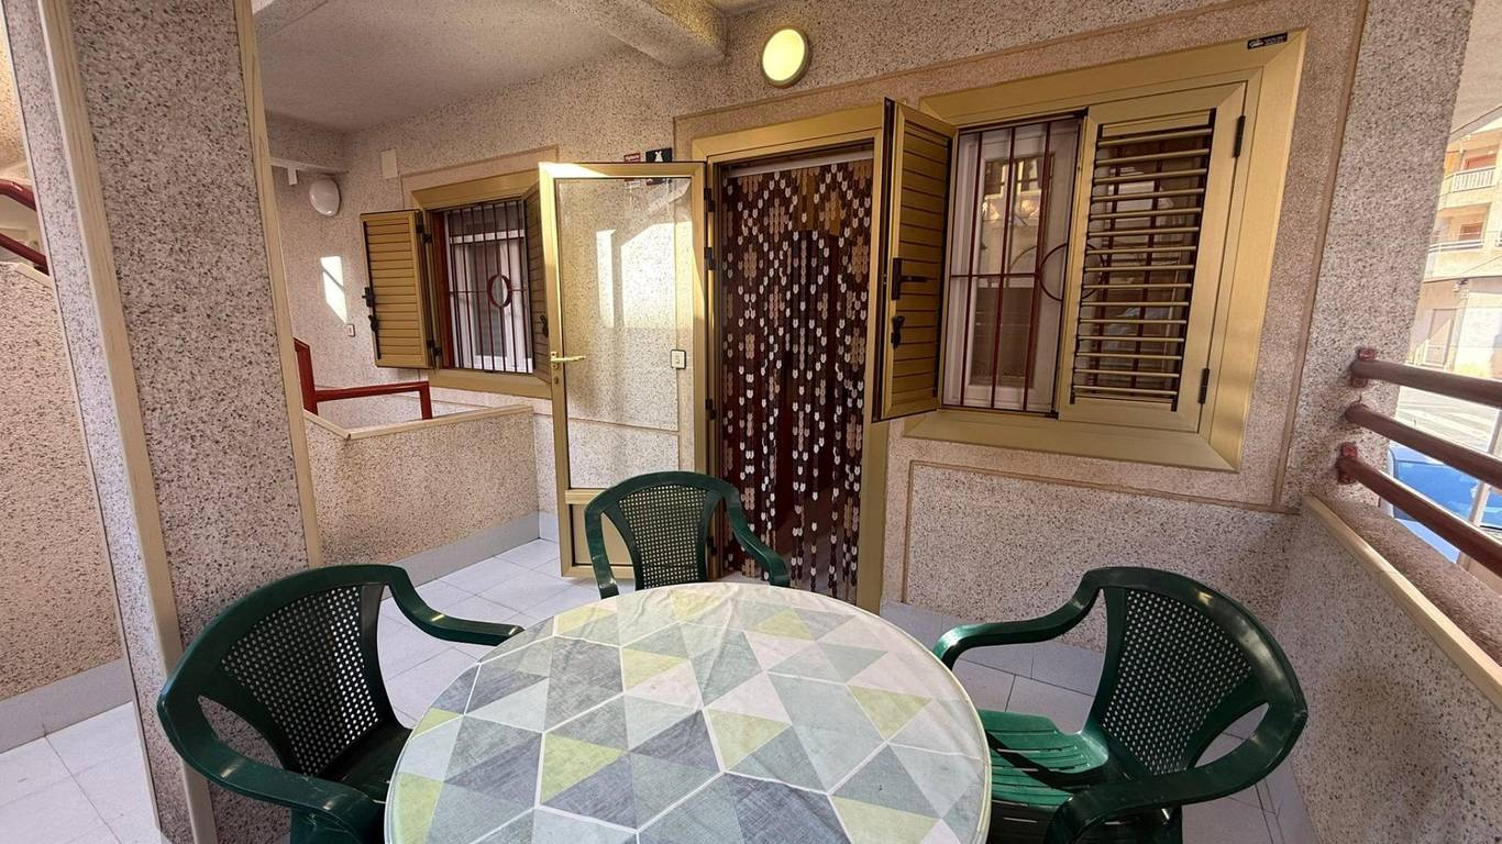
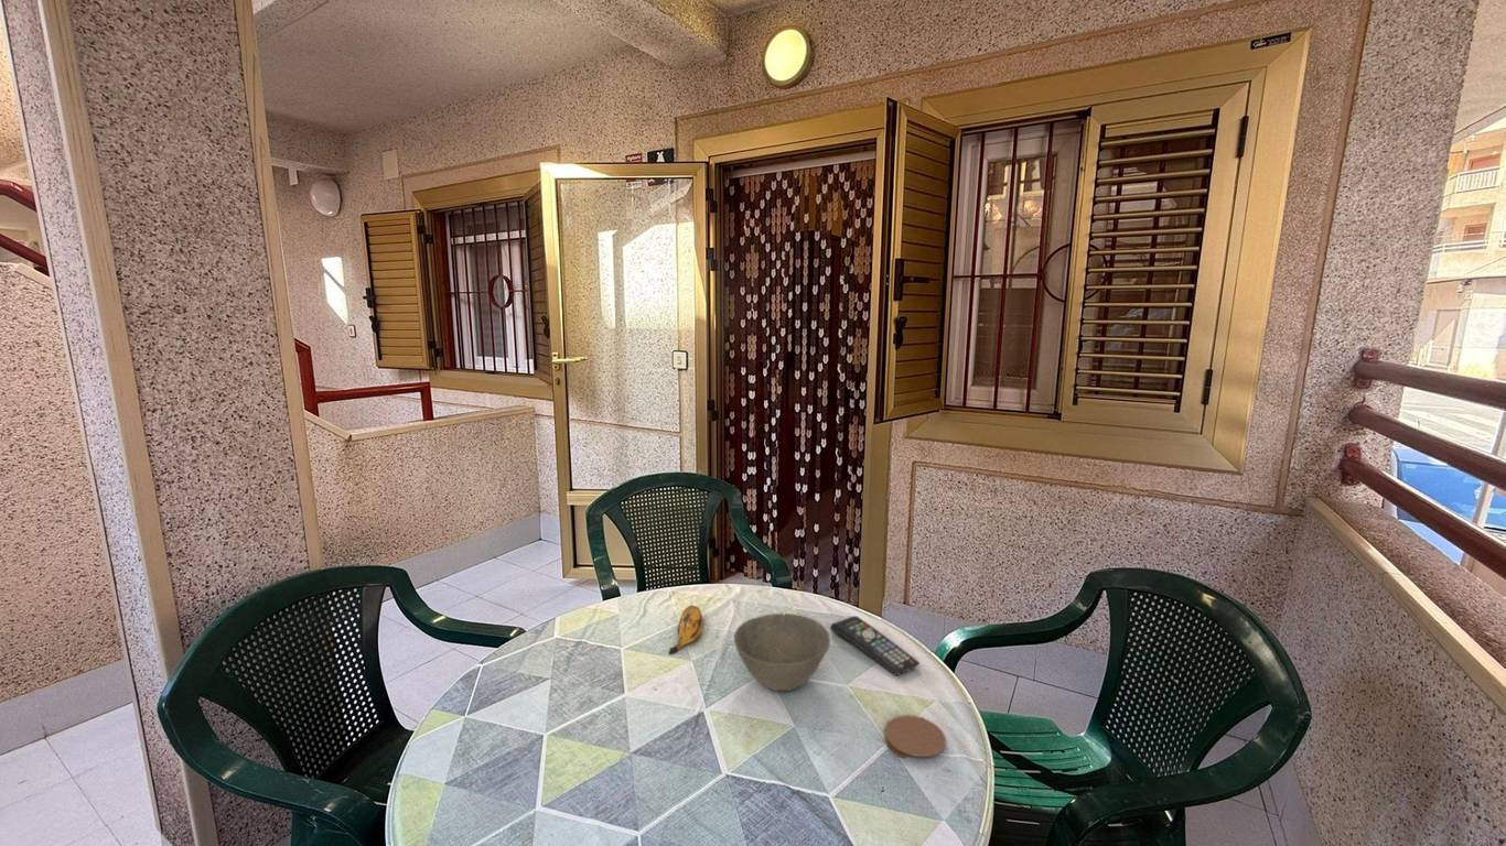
+ bowl (781, 659)
+ coaster (914, 738)
+ banana (689, 625)
+ remote control (871, 642)
